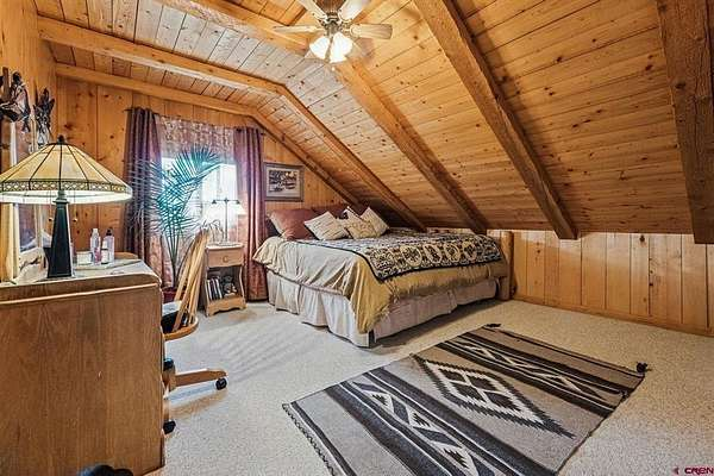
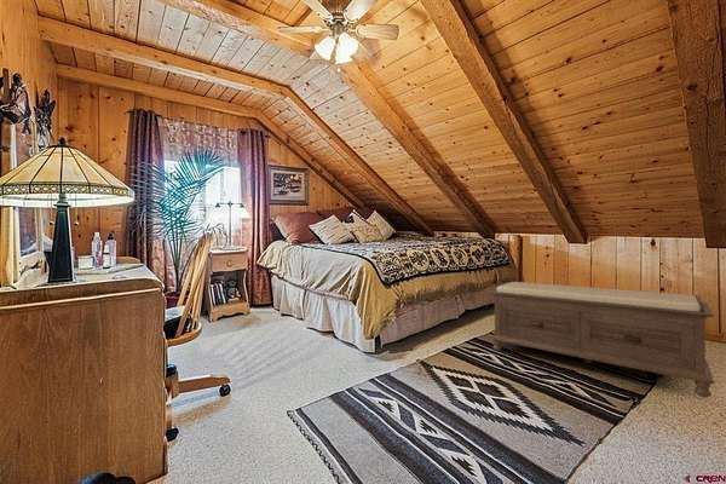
+ bench (586, 325)
